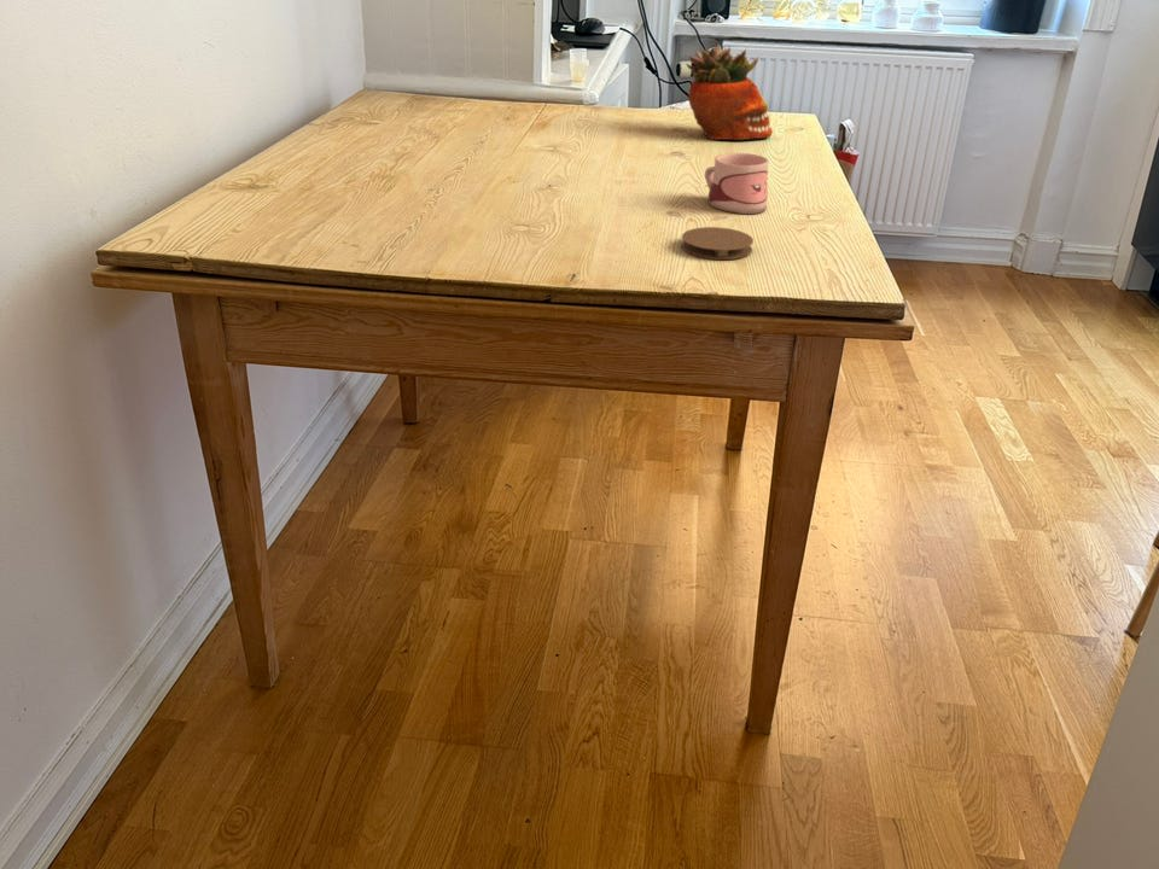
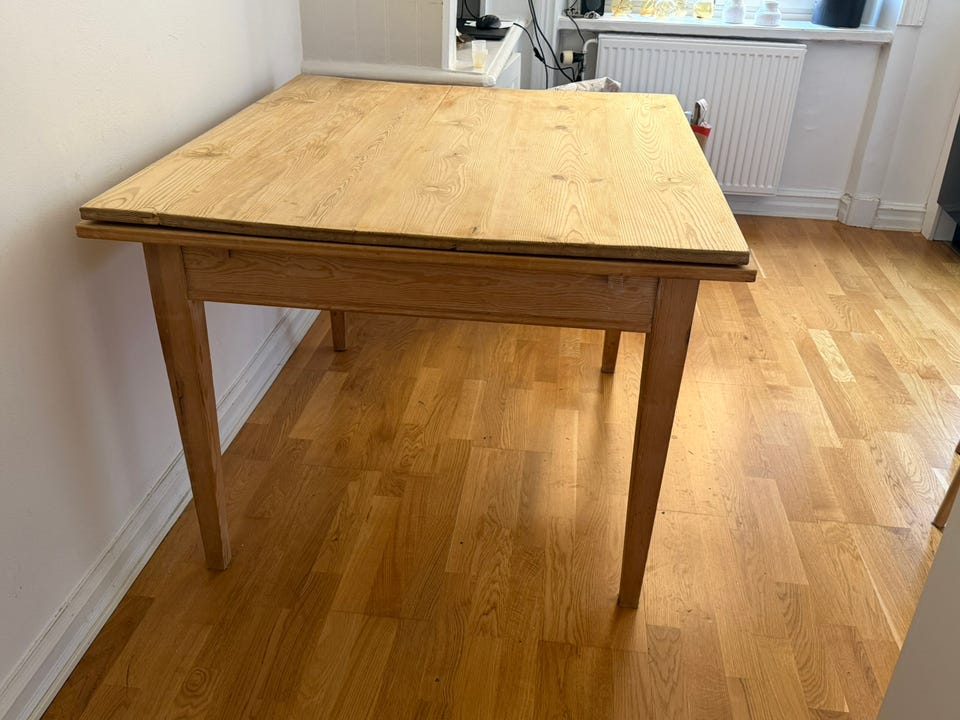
- coaster (716, 243)
- succulent planter (732, 91)
- mug (735, 180)
